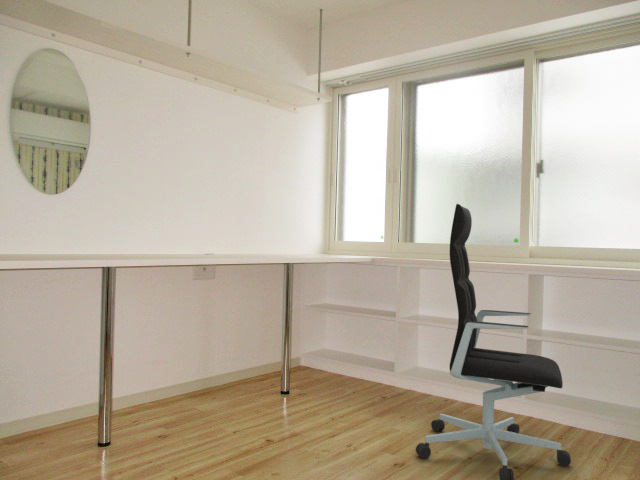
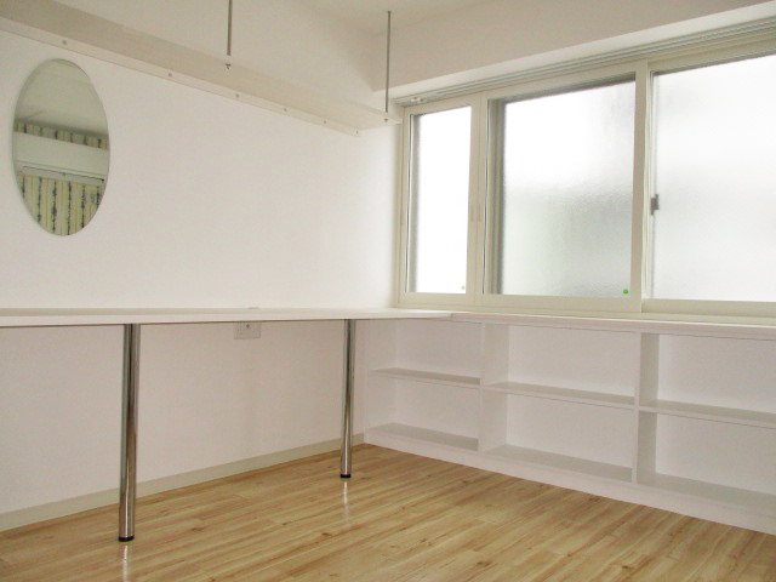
- office chair (496, 328)
